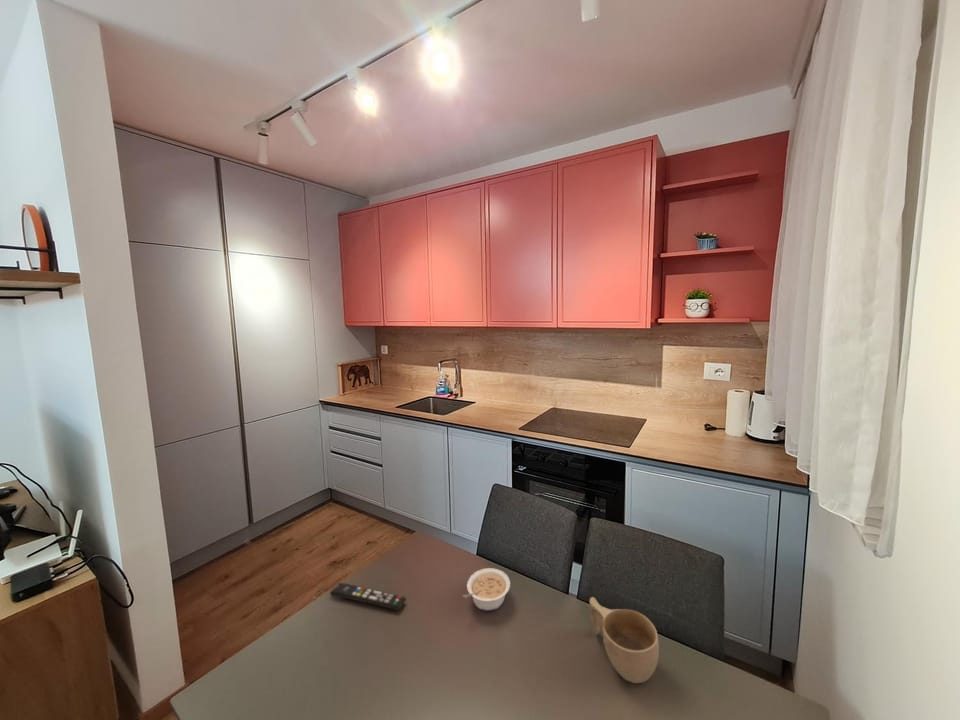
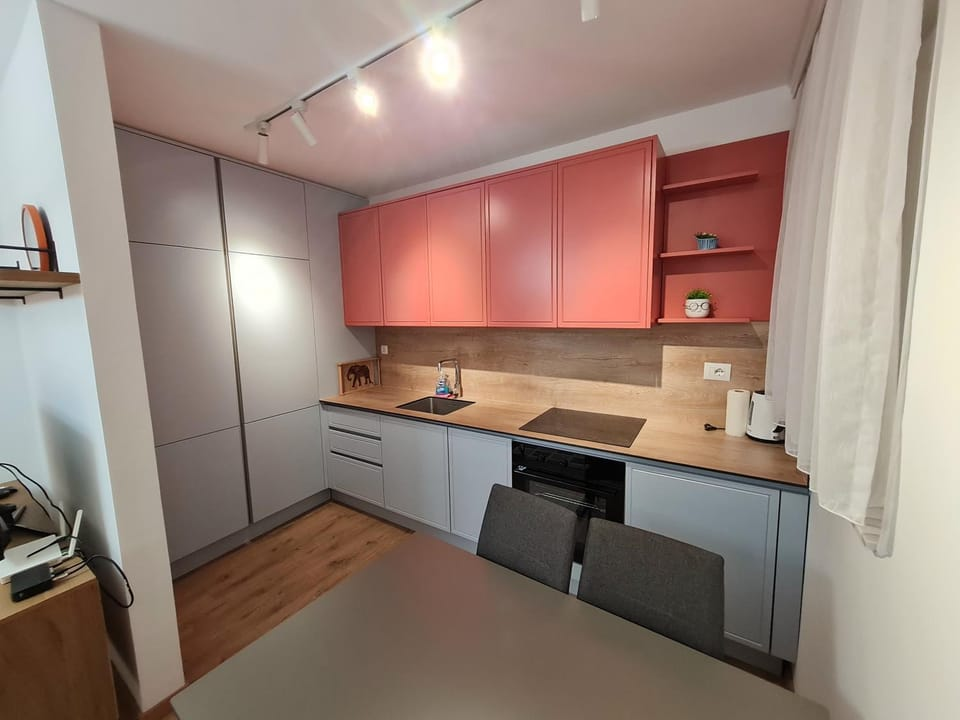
- legume (488, 591)
- cup (620, 638)
- remote control (367, 596)
